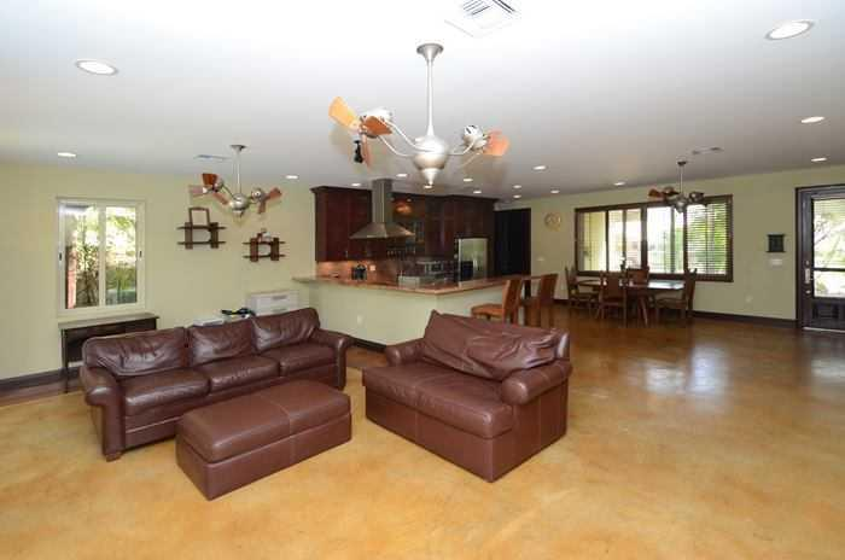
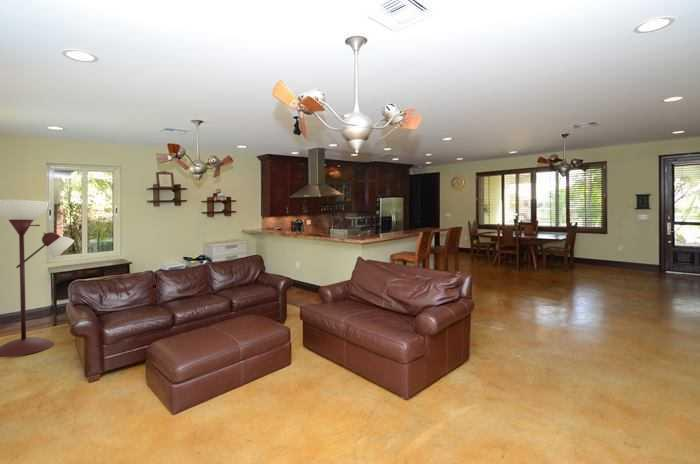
+ floor lamp (24, 274)
